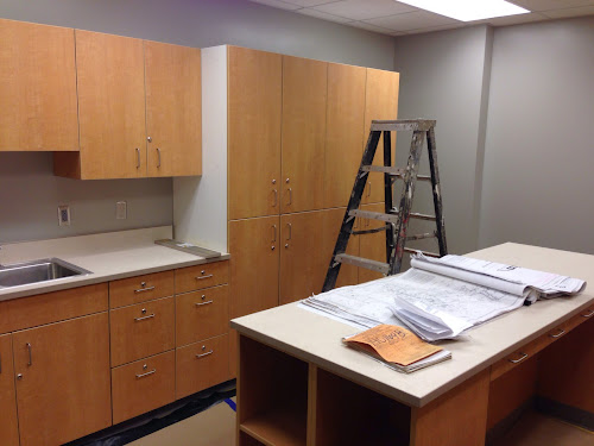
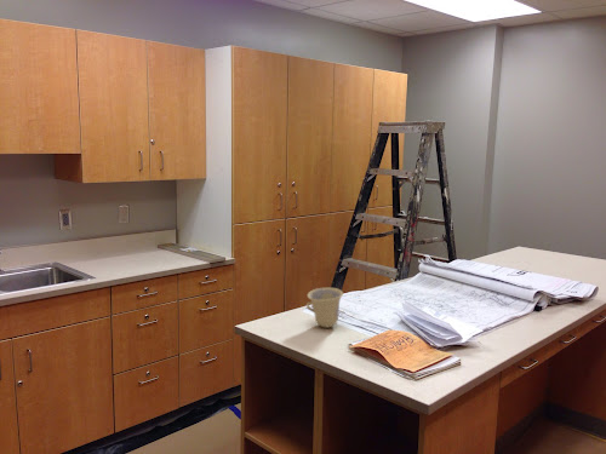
+ cup (324, 309)
